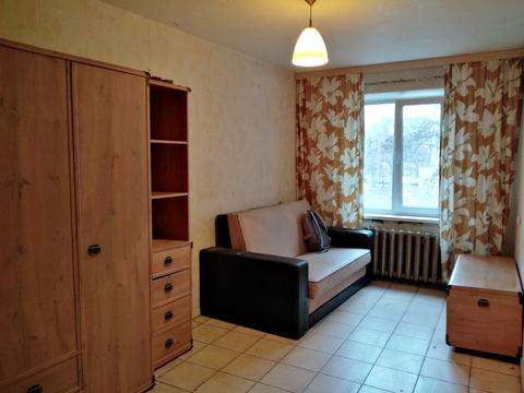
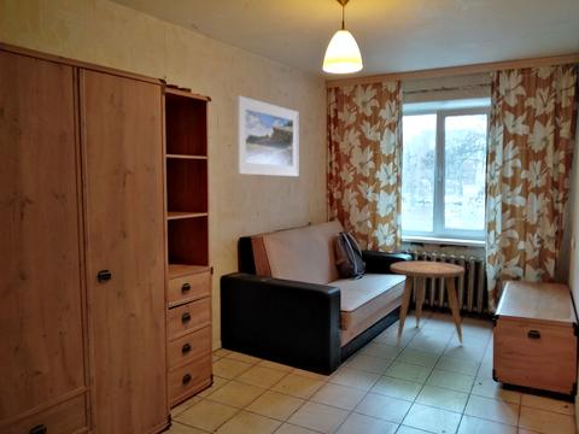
+ side table (421, 301)
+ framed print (270, 140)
